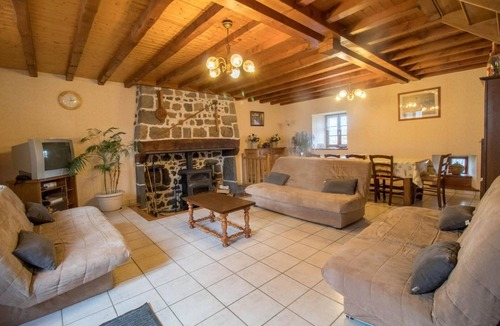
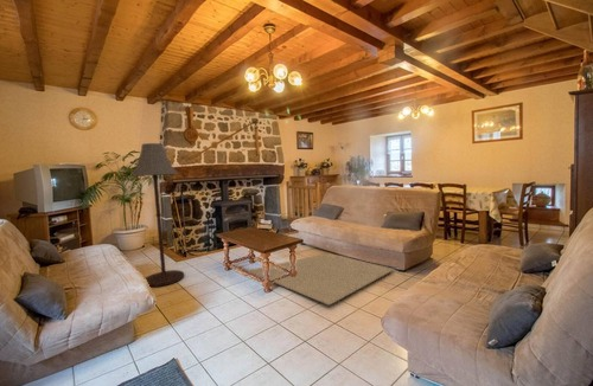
+ rug (305, 265)
+ floor lamp (158, 212)
